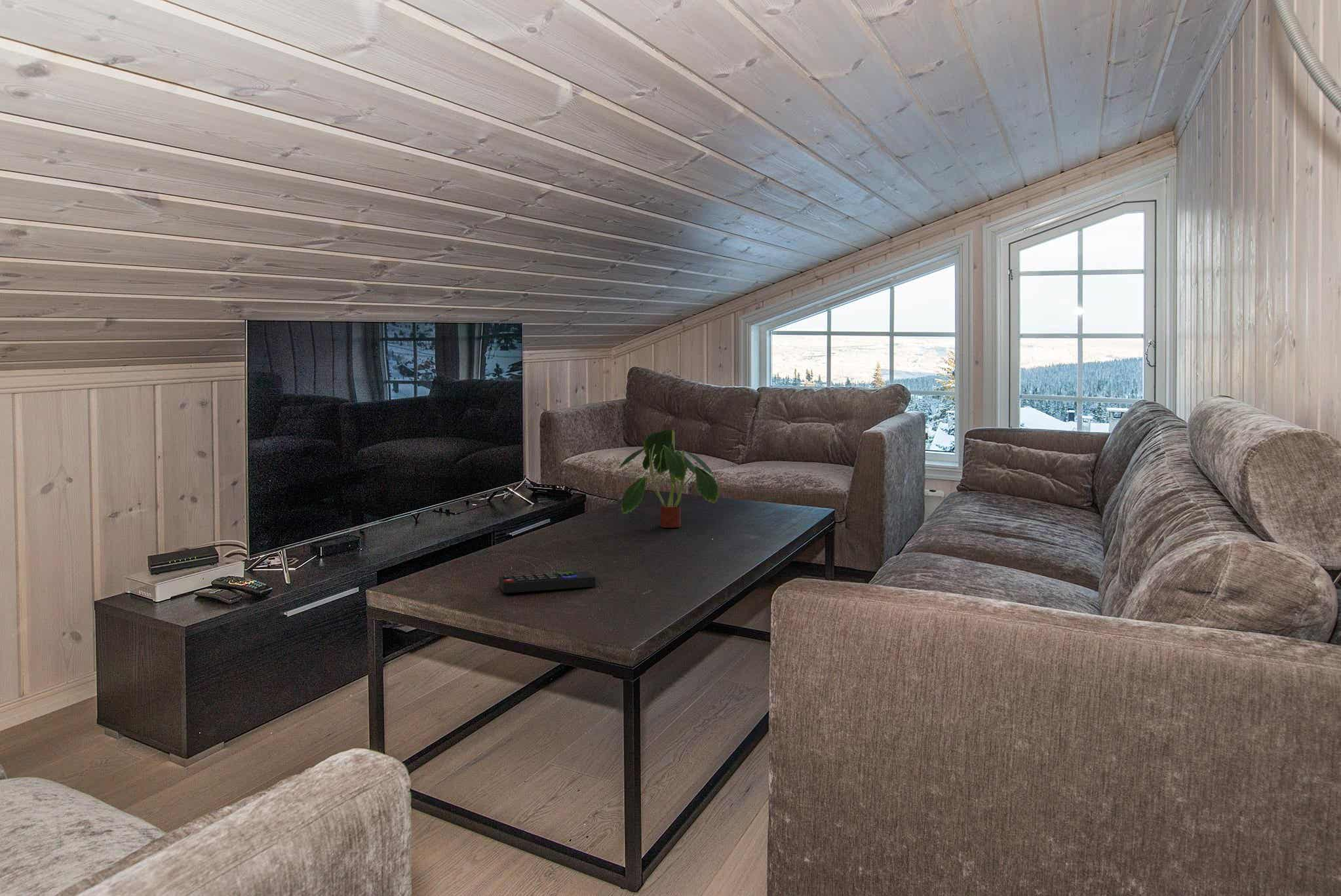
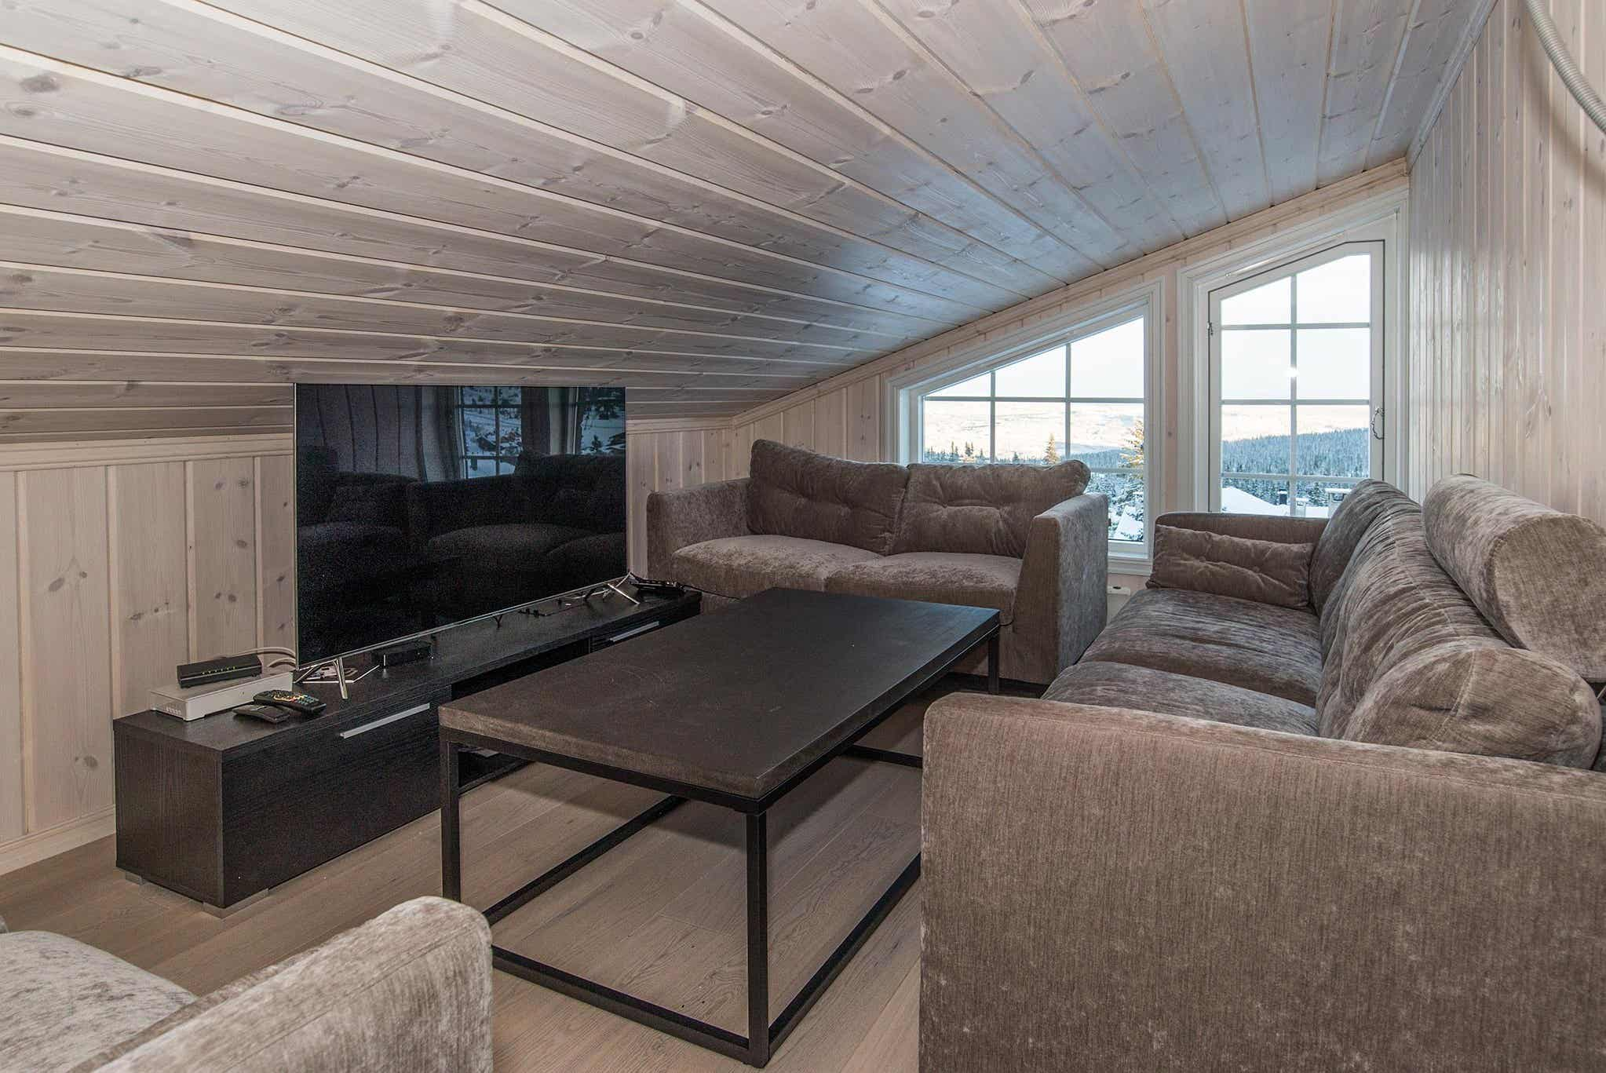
- plant (660, 475)
- remote control (547, 581)
